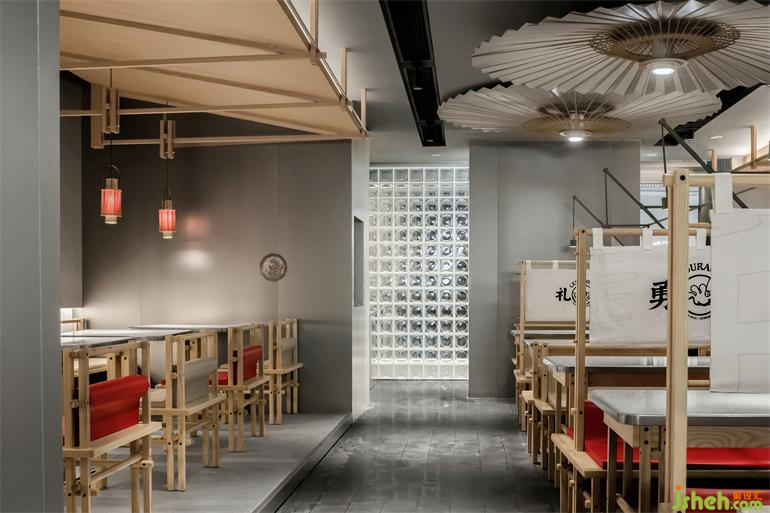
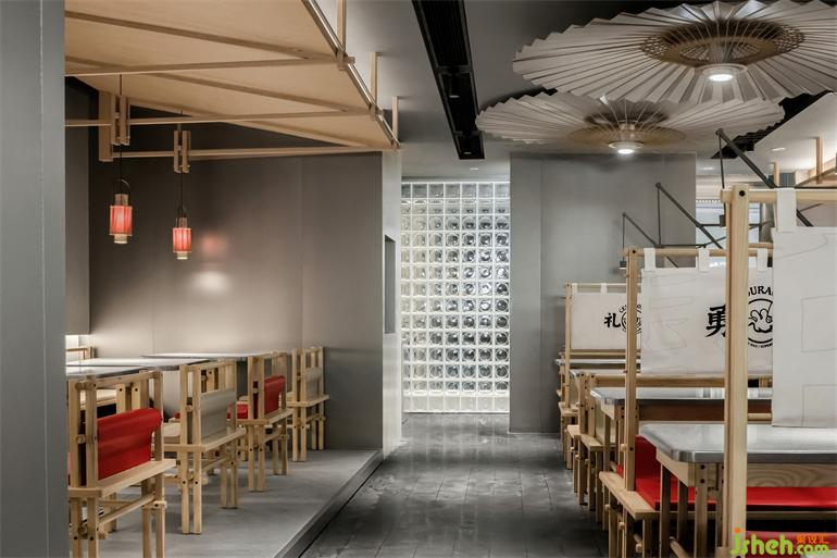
- decorative plate (273, 267)
